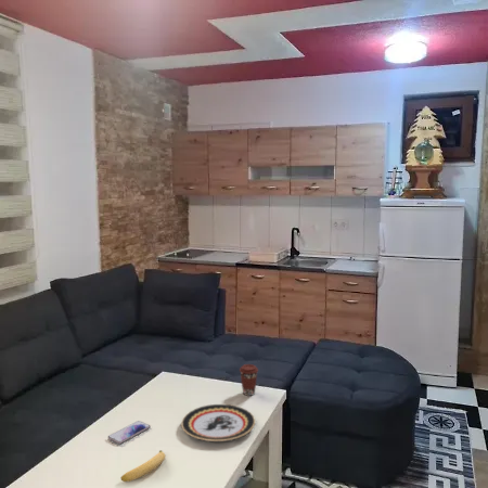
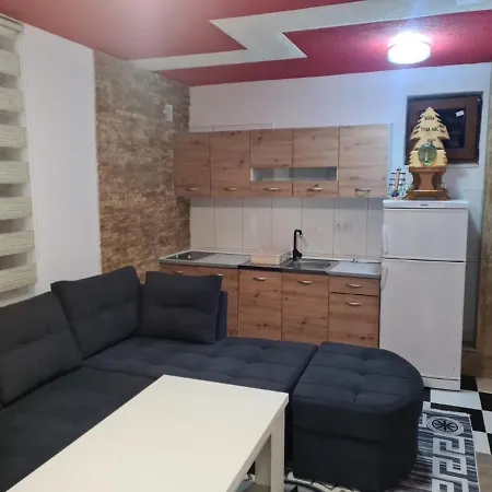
- banana (145, 463)
- plate (218, 423)
- smartphone (129, 432)
- coffee cup (248, 380)
